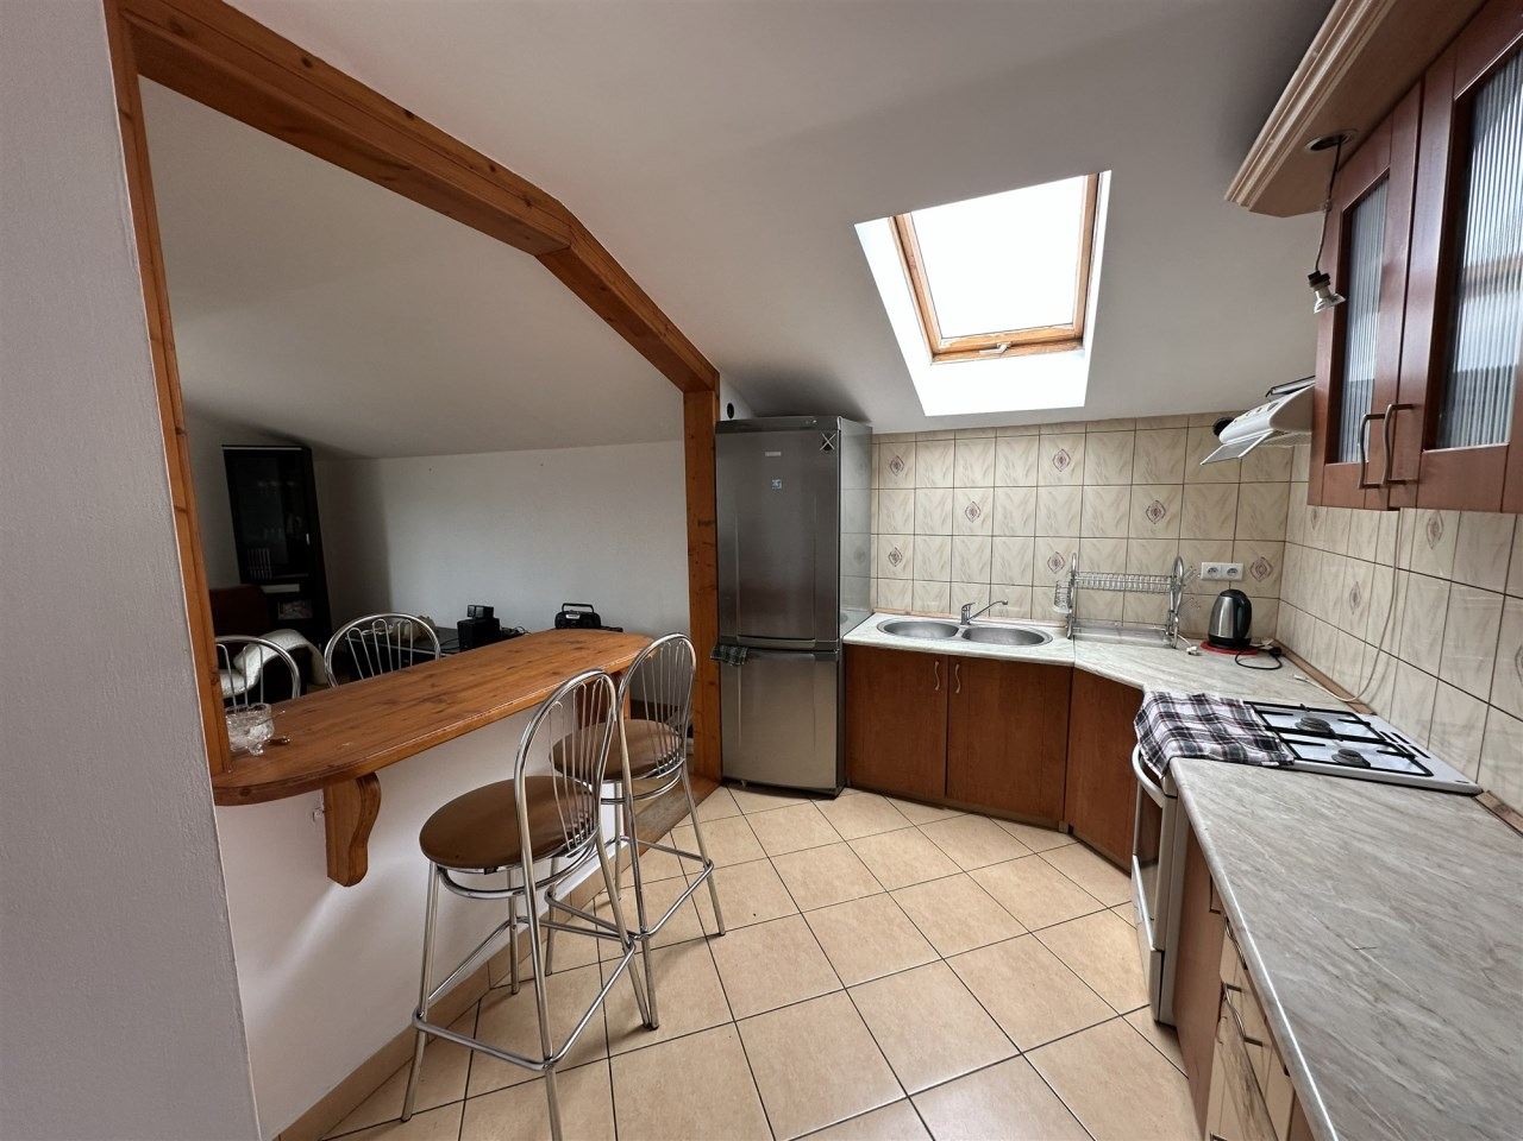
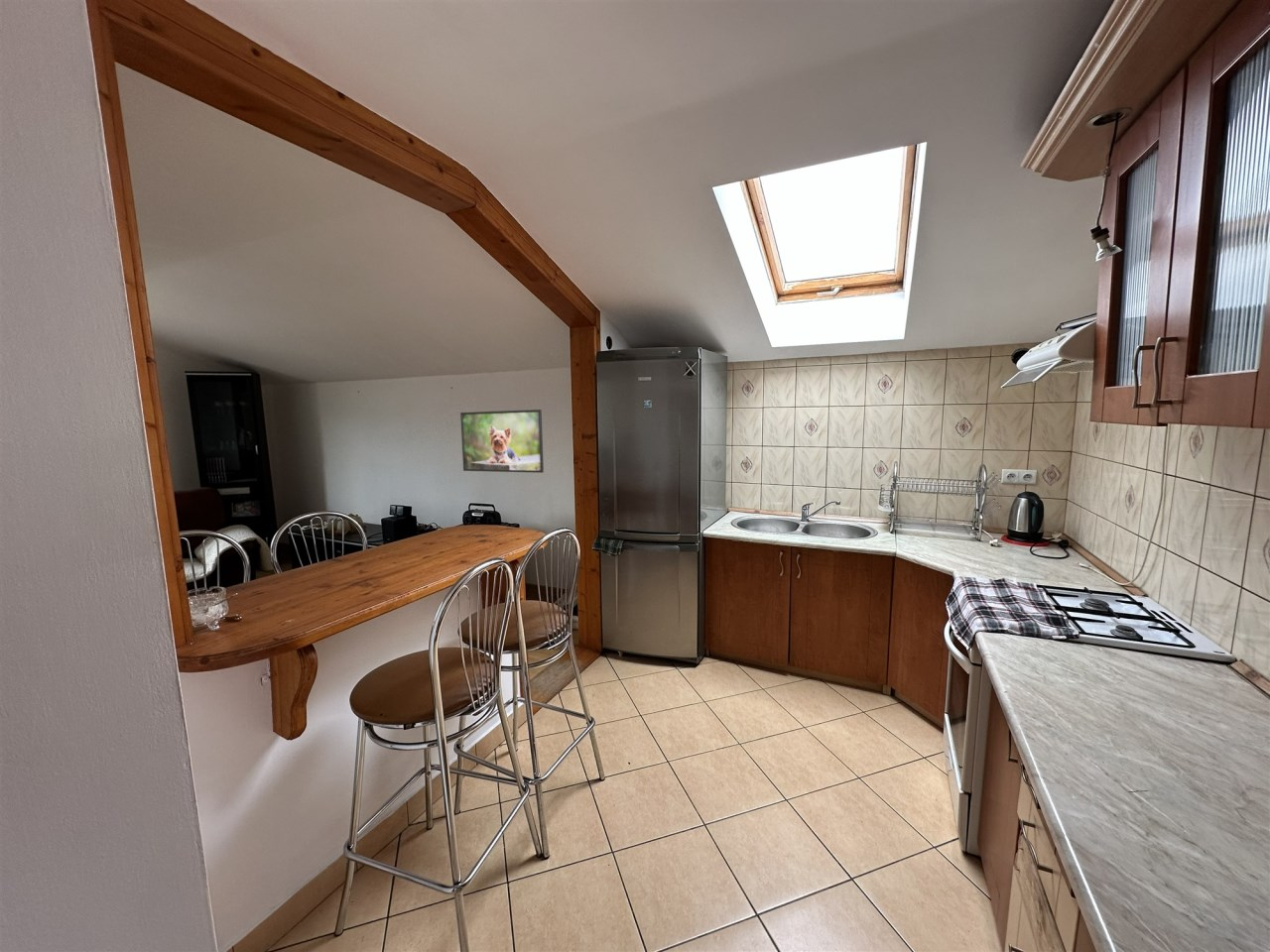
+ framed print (500, 441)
